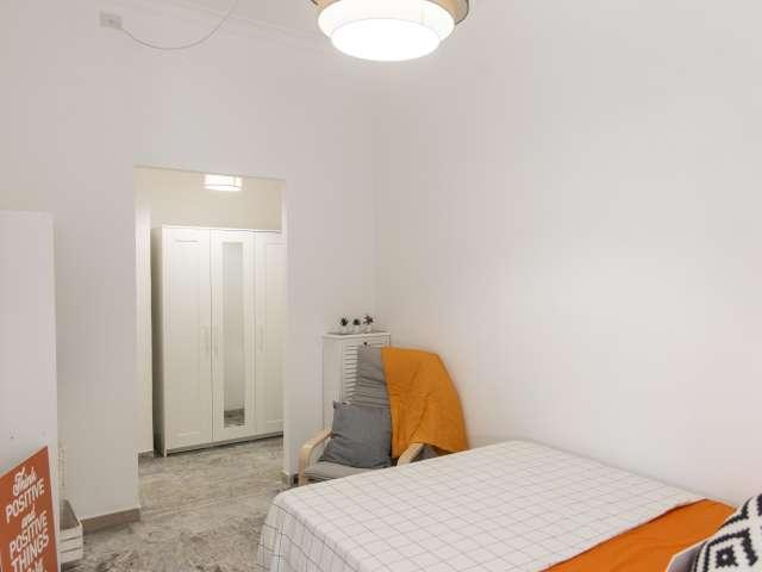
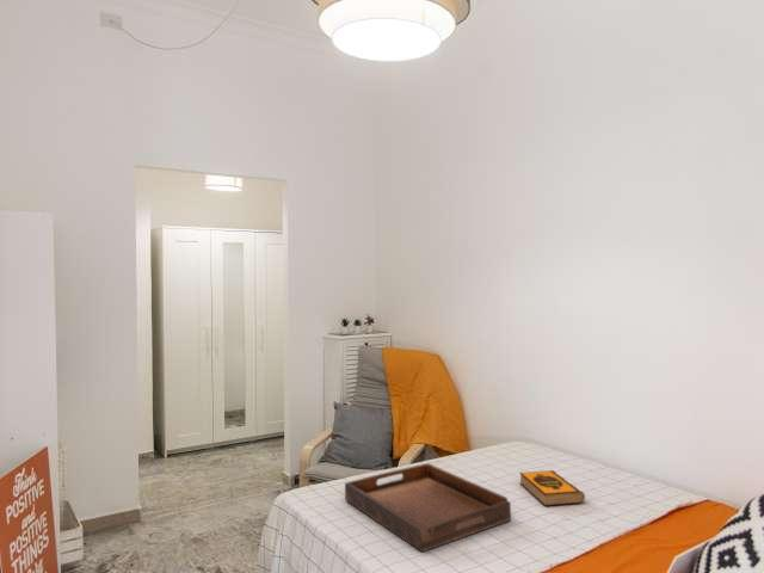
+ serving tray (425, 500)
+ hardback book (550, 487)
